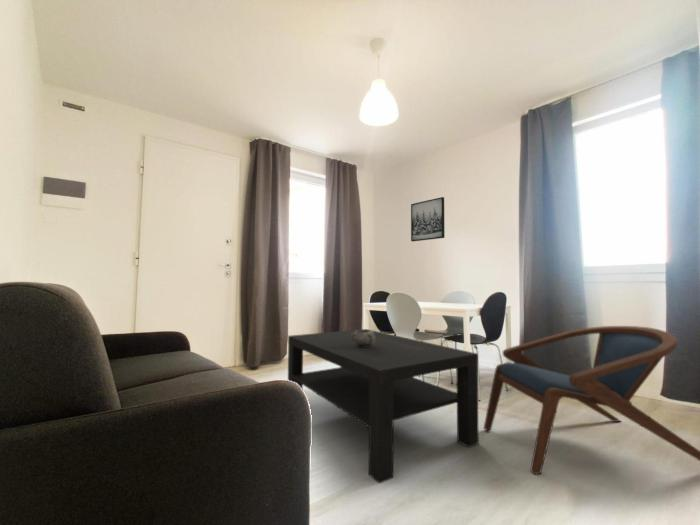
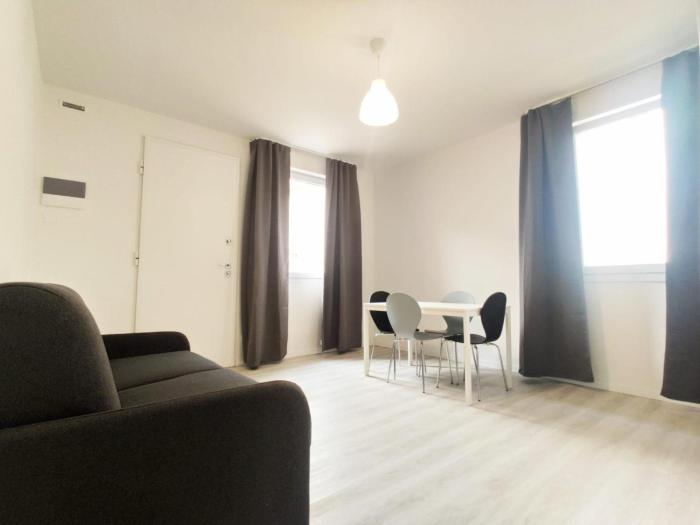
- armchair (585, 385)
- wall art (427, 220)
- decorative bowl (365, 337)
- coffee table (370, 383)
